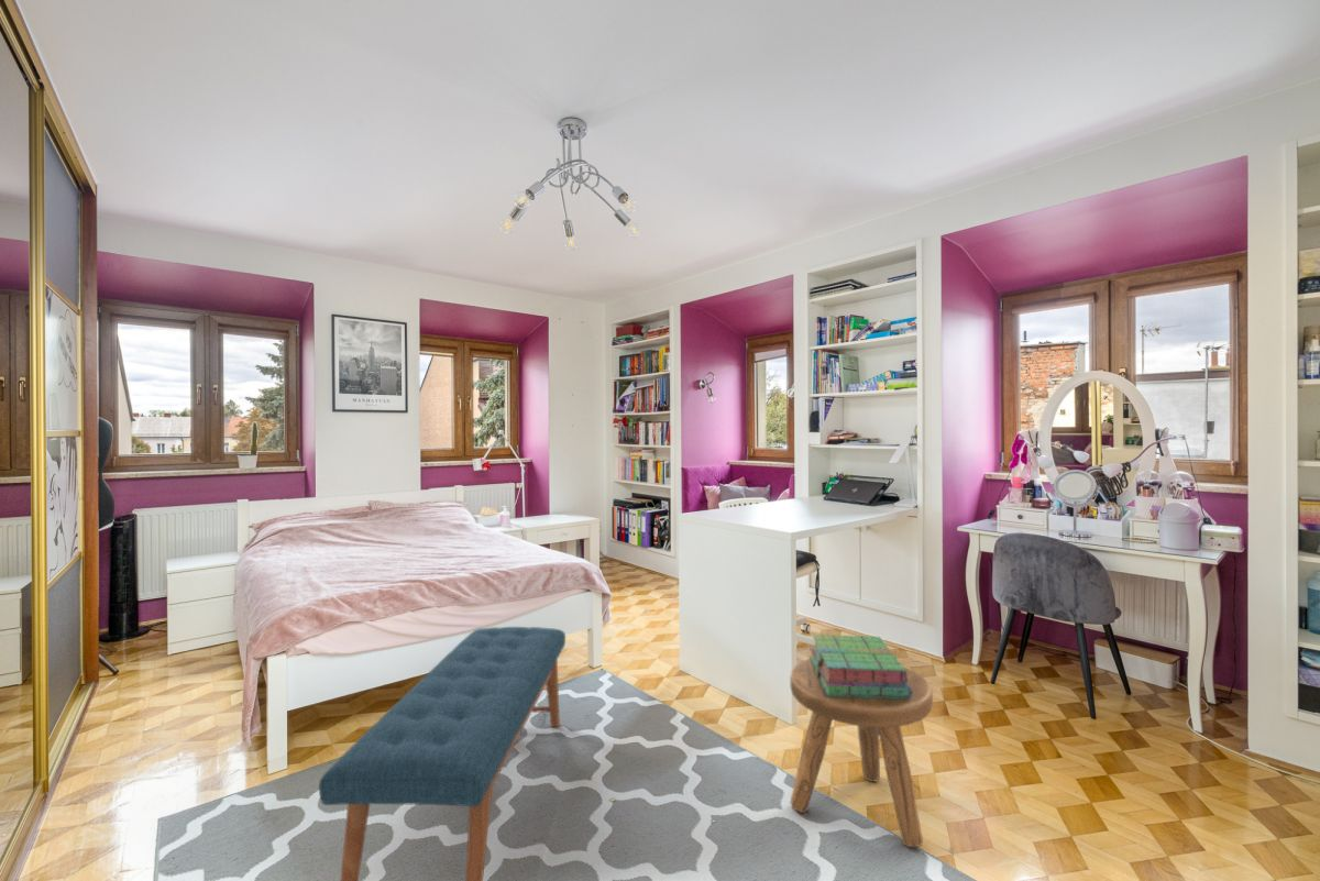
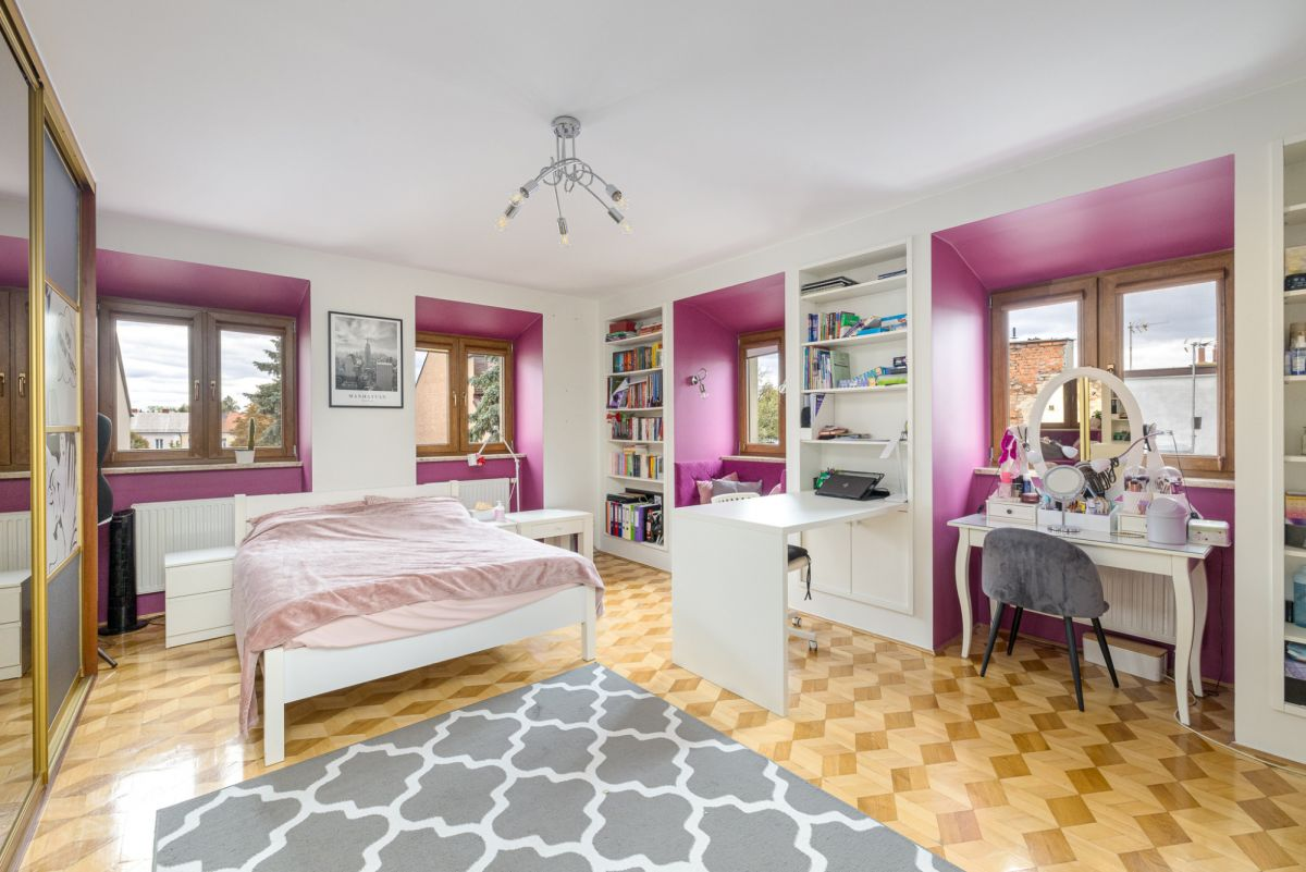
- stack of books (856, 662)
- bench (475, 736)
- stool (859, 742)
